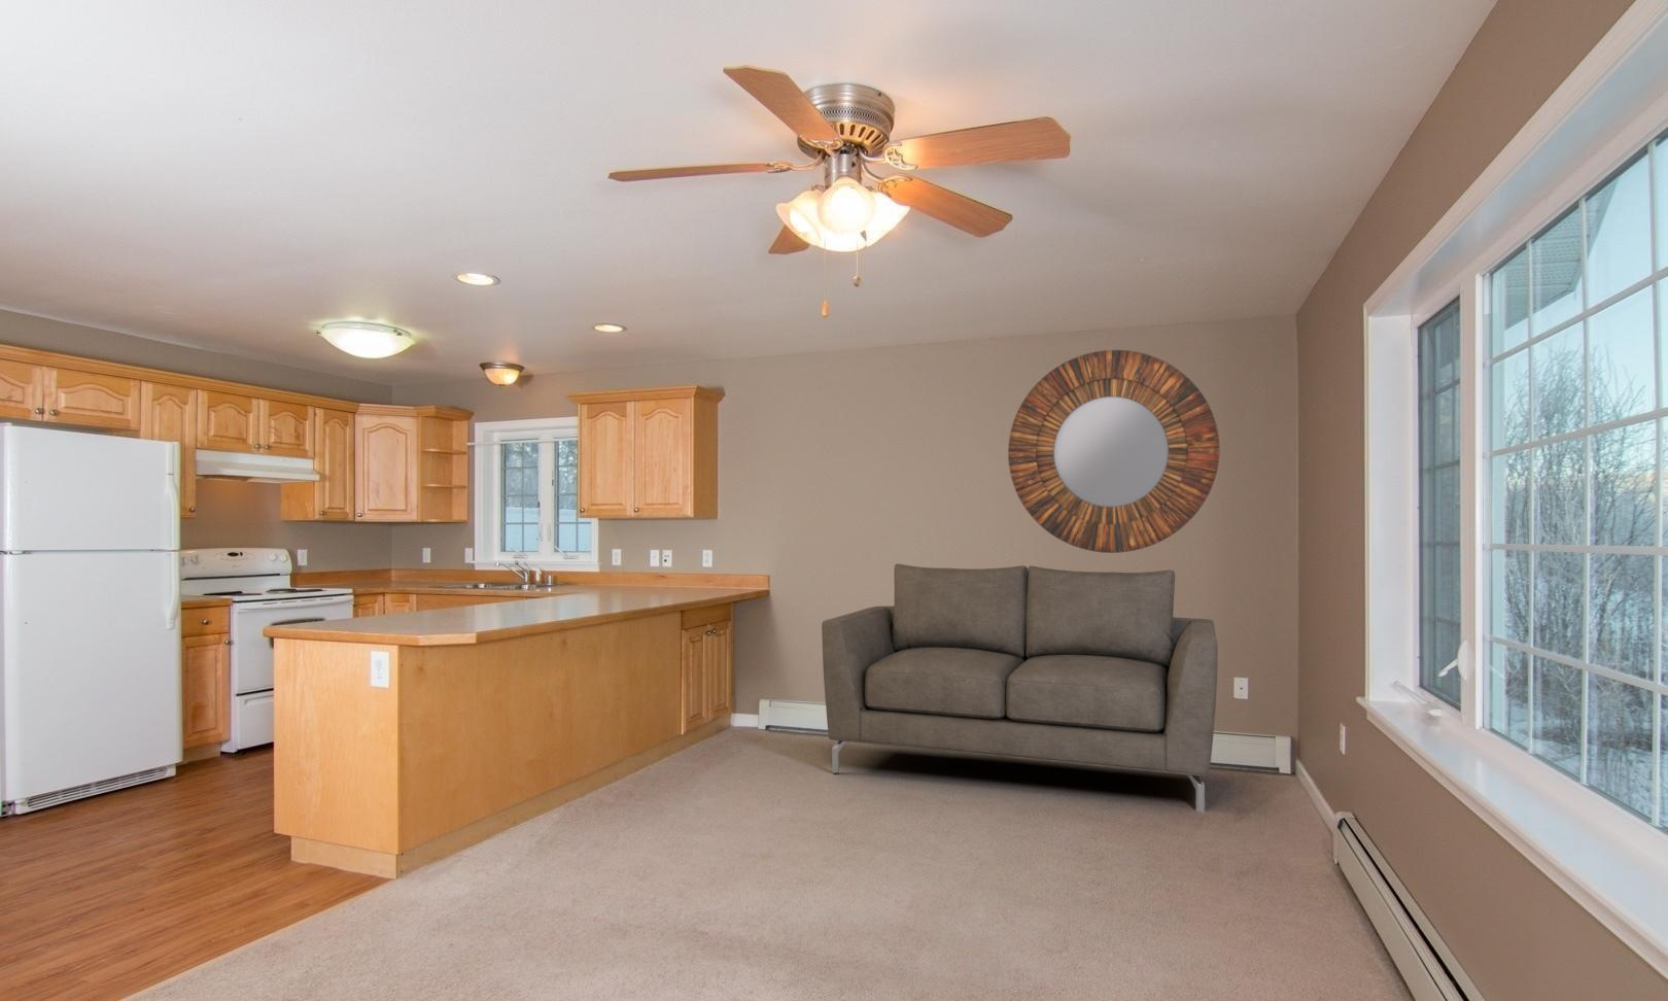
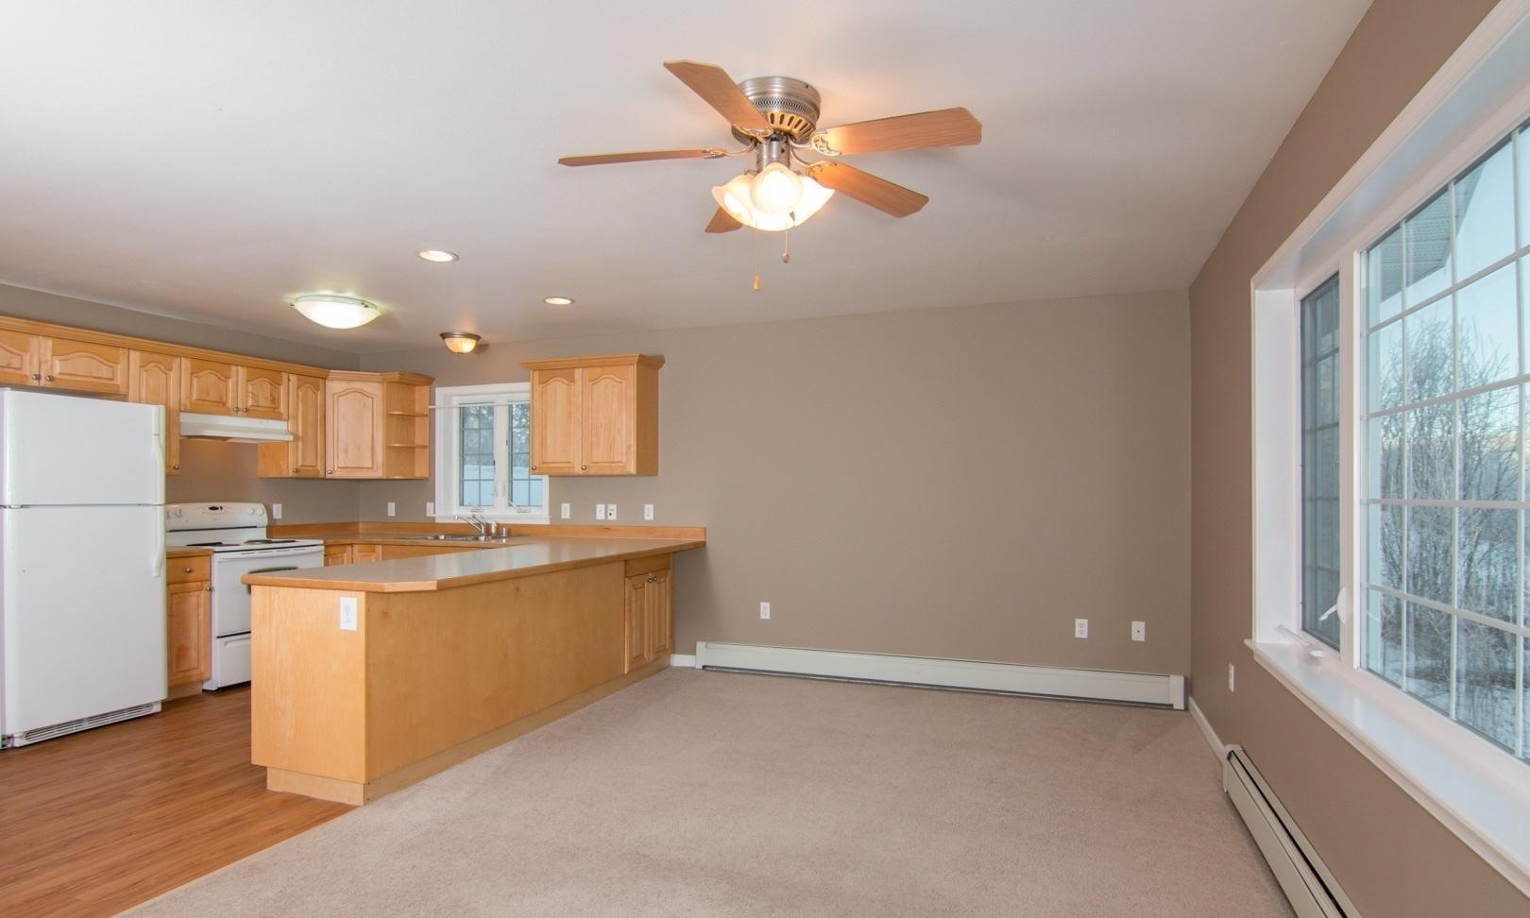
- home mirror (1110, 452)
- sofa (1020, 669)
